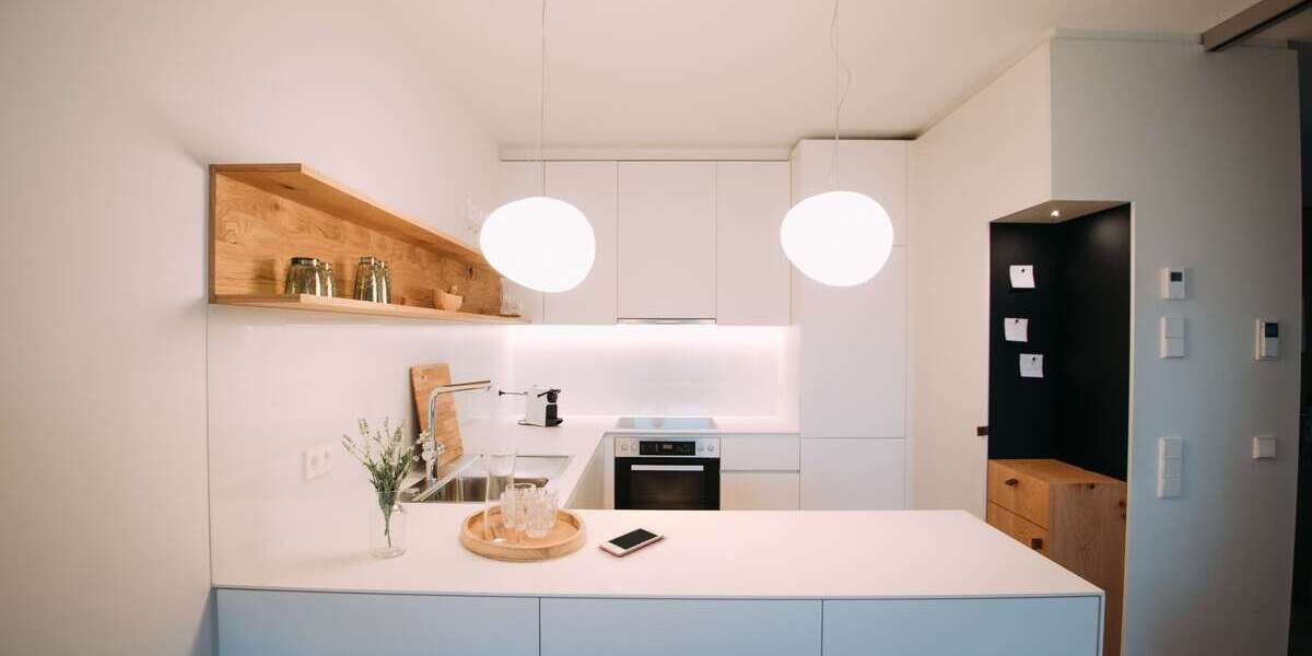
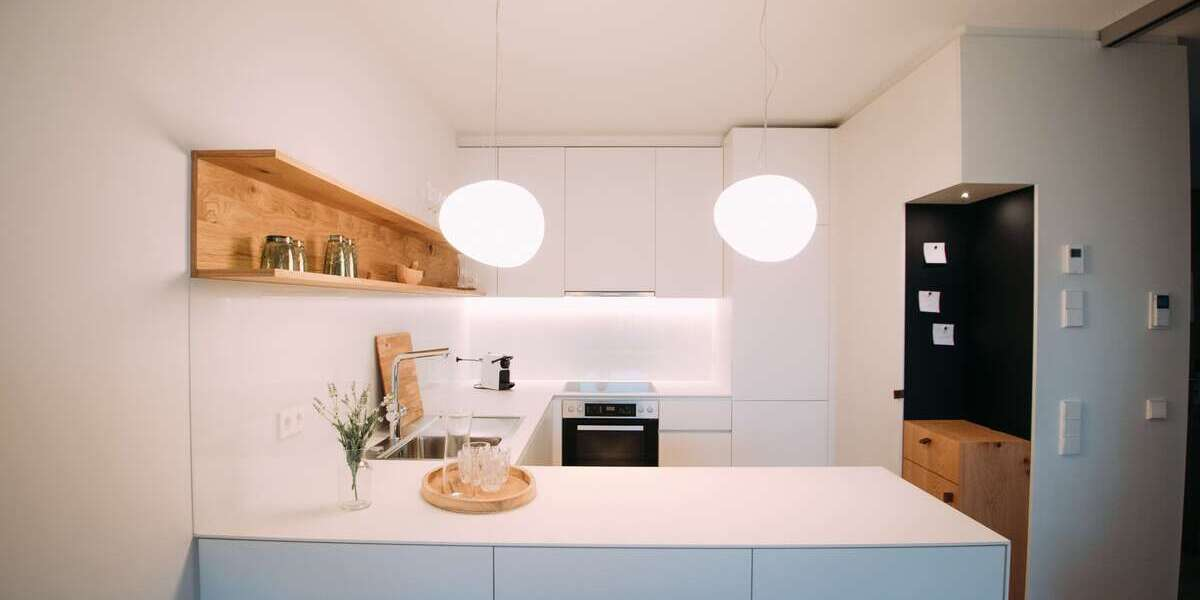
- cell phone (632, 540)
